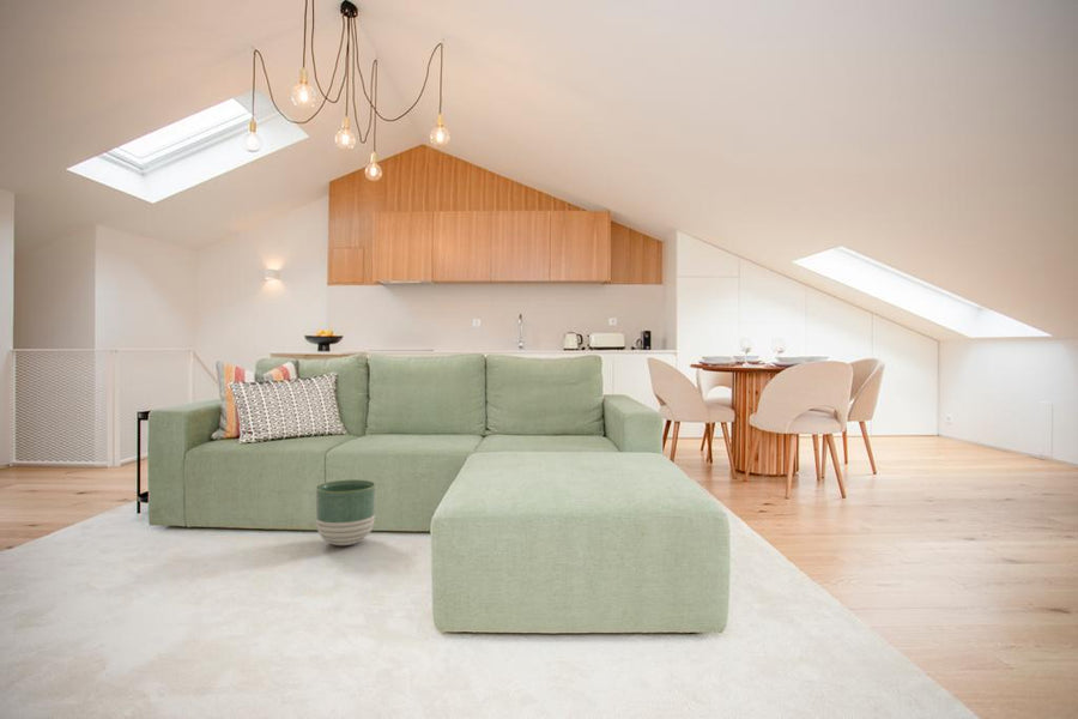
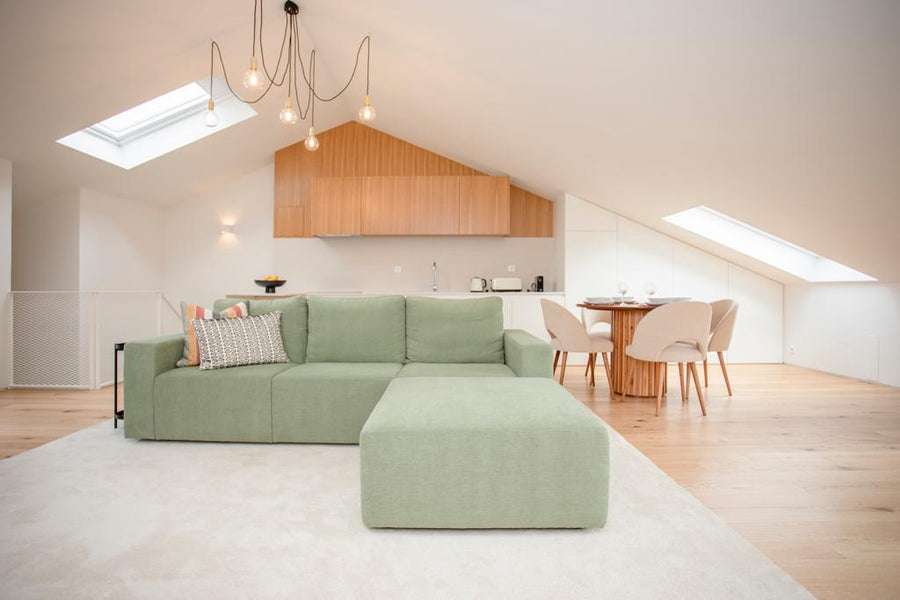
- planter (345, 514)
